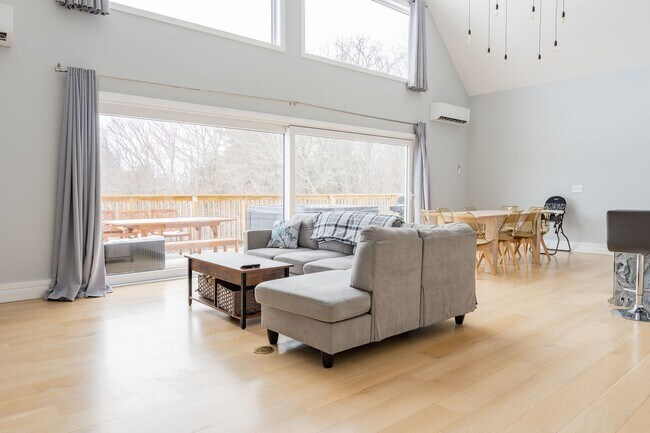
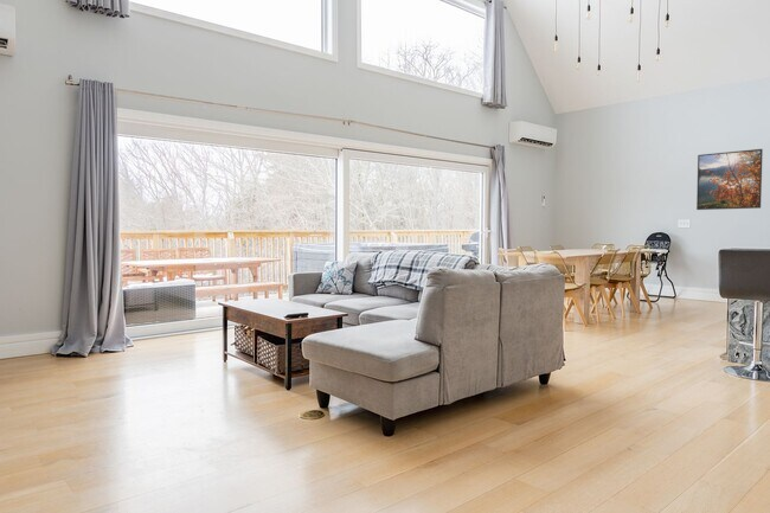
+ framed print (727, 180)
